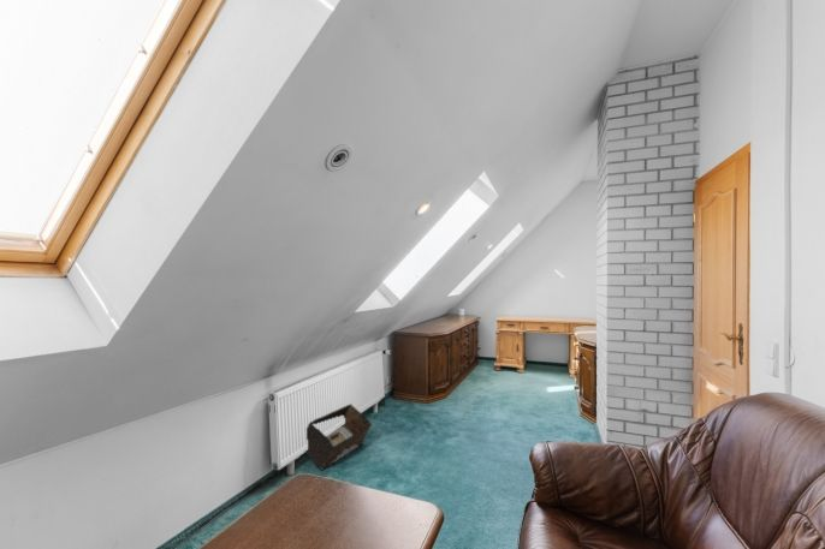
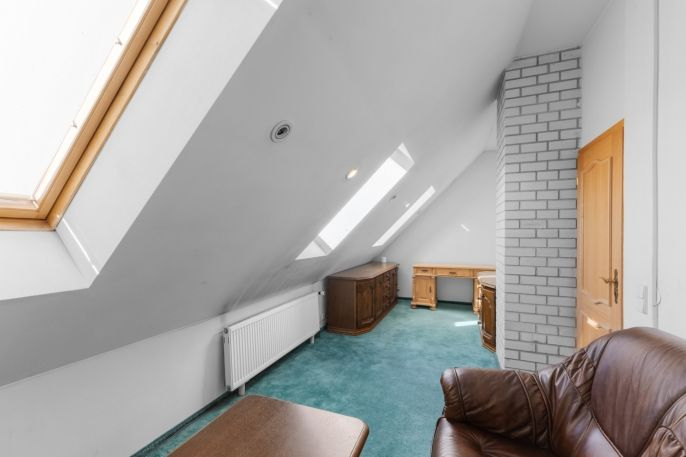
- storage bin (337, 432)
